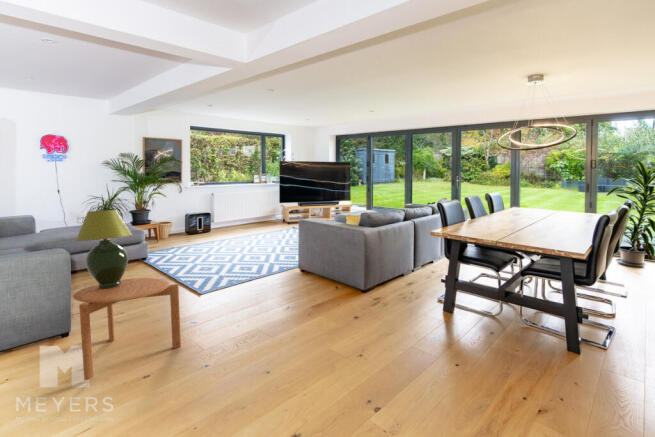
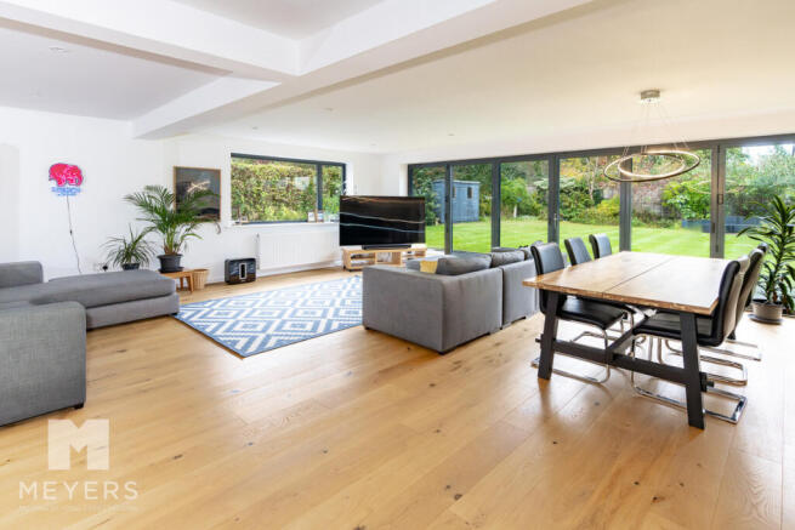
- table lamp (107, 248)
- side table (113, 322)
